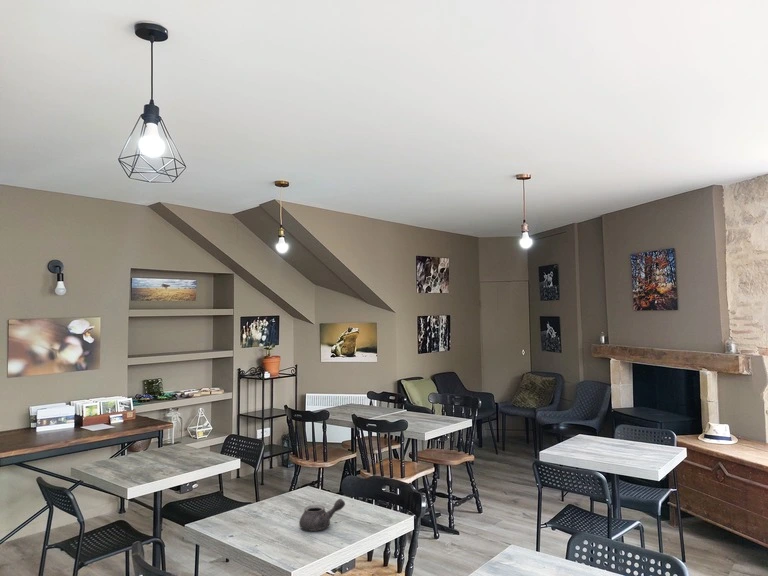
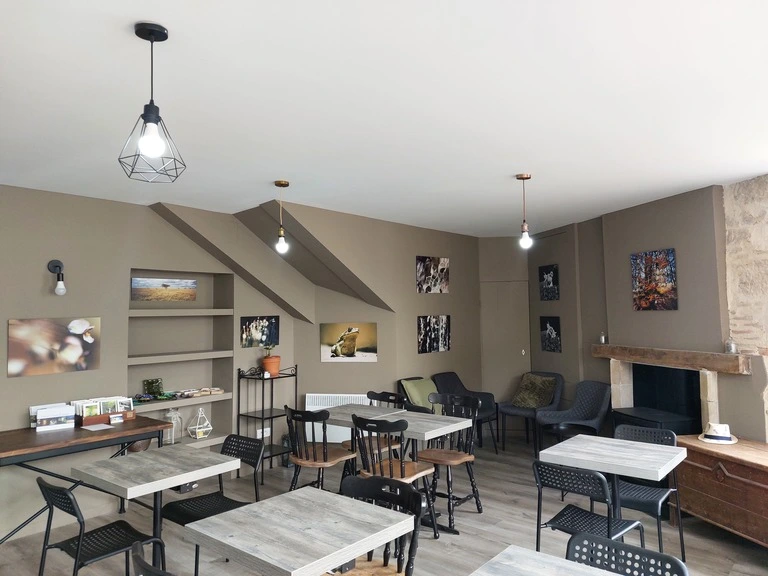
- teapot (323, 514)
